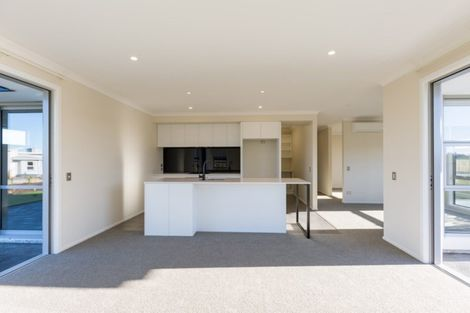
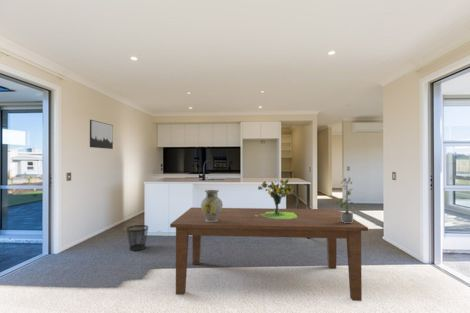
+ wall art (102, 135)
+ wastebasket (137, 237)
+ bouquet (274, 196)
+ potted plant (346, 199)
+ dining table (264, 236)
+ ceramic jug (211, 205)
